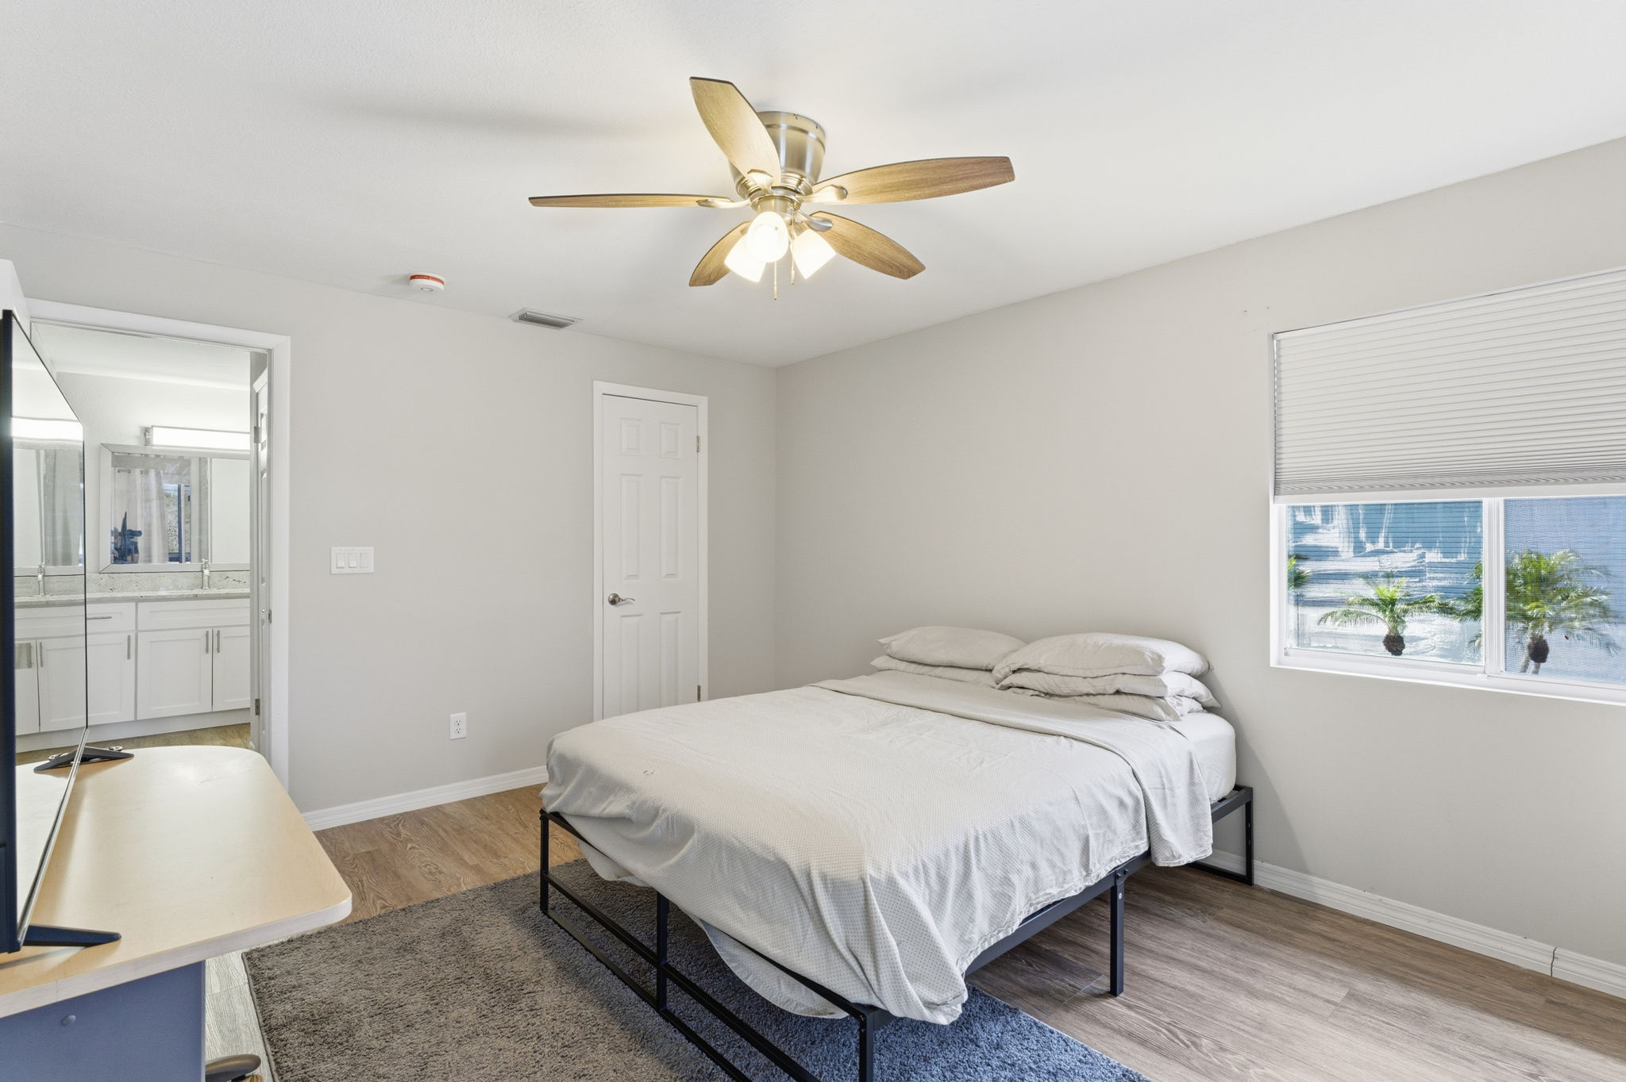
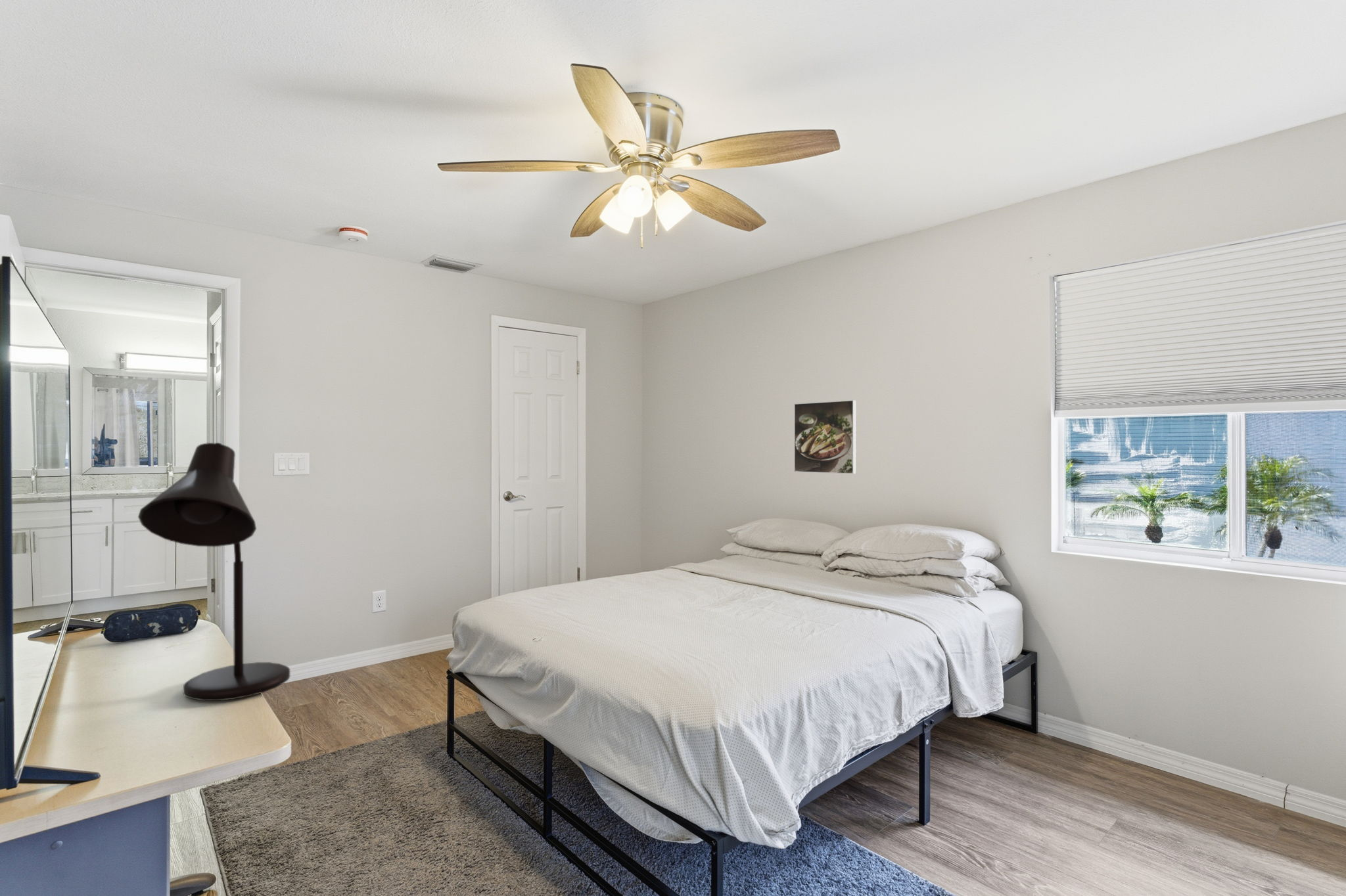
+ desk lamp (233, 573)
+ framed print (824, 437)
+ pencil case (152, 622)
